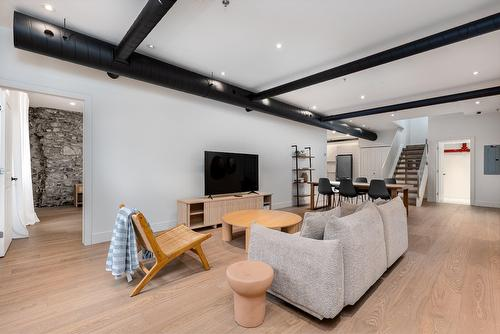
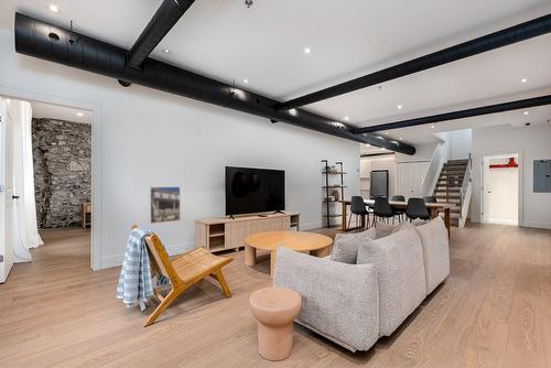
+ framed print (165, 204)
